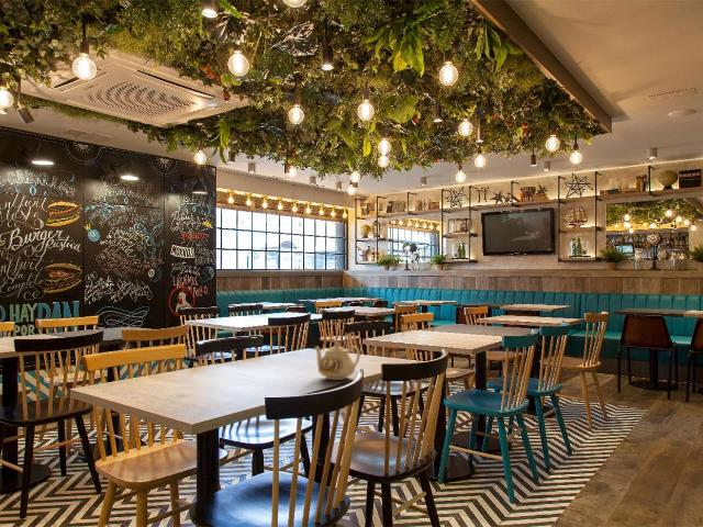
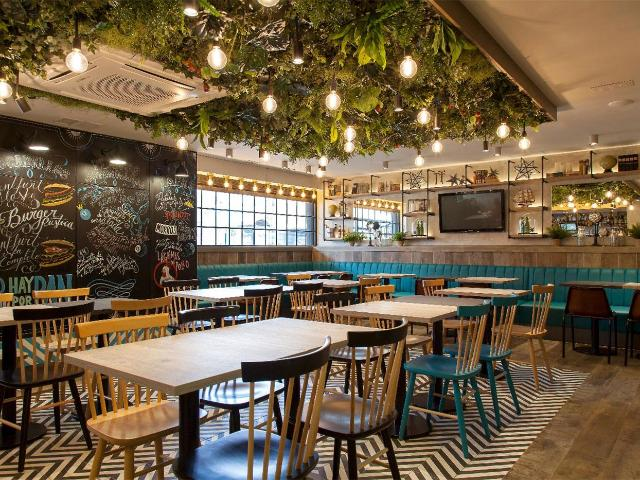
- teapot (336, 359)
